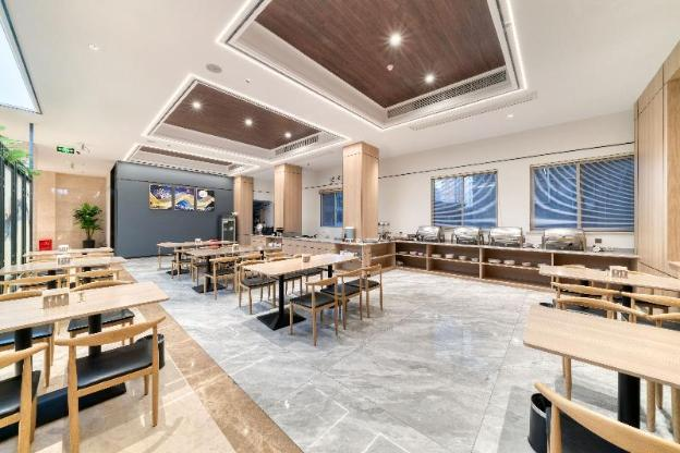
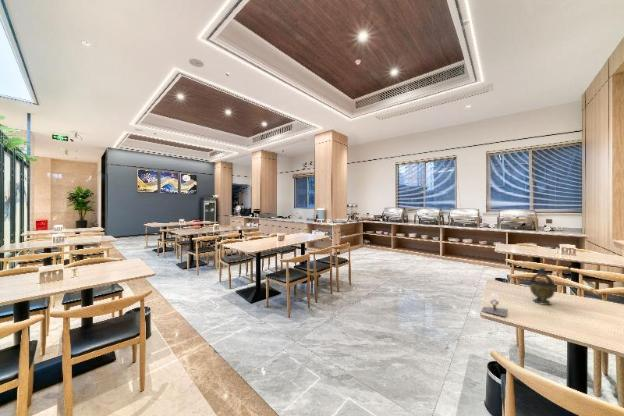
+ teapot (542, 286)
+ napkin holder (495, 302)
